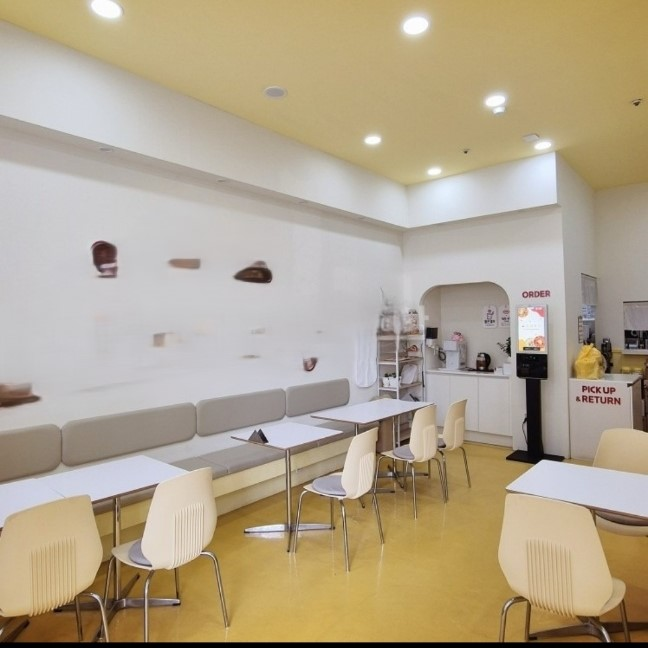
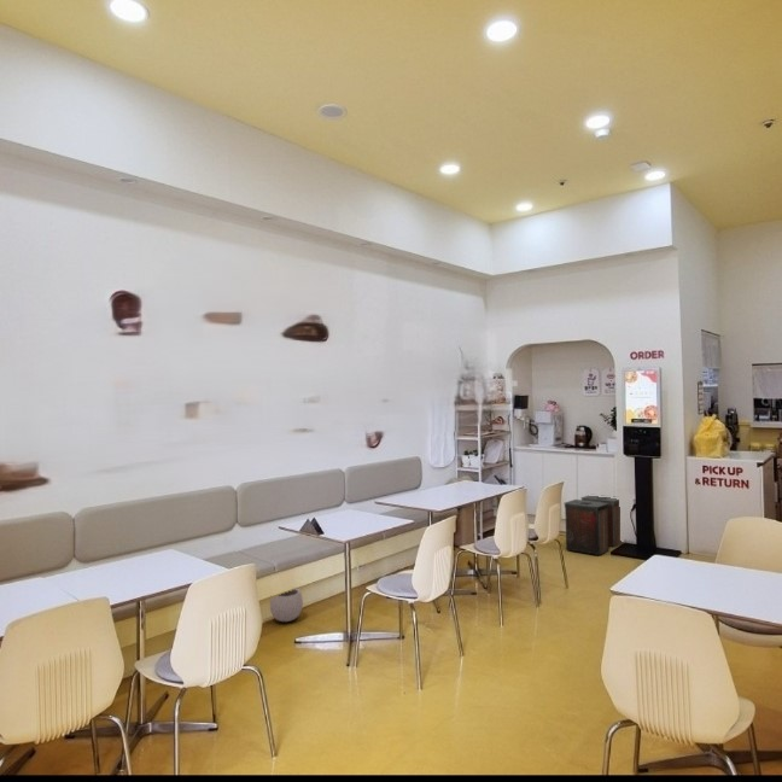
+ trash bin (595, 523)
+ plant pot (286, 599)
